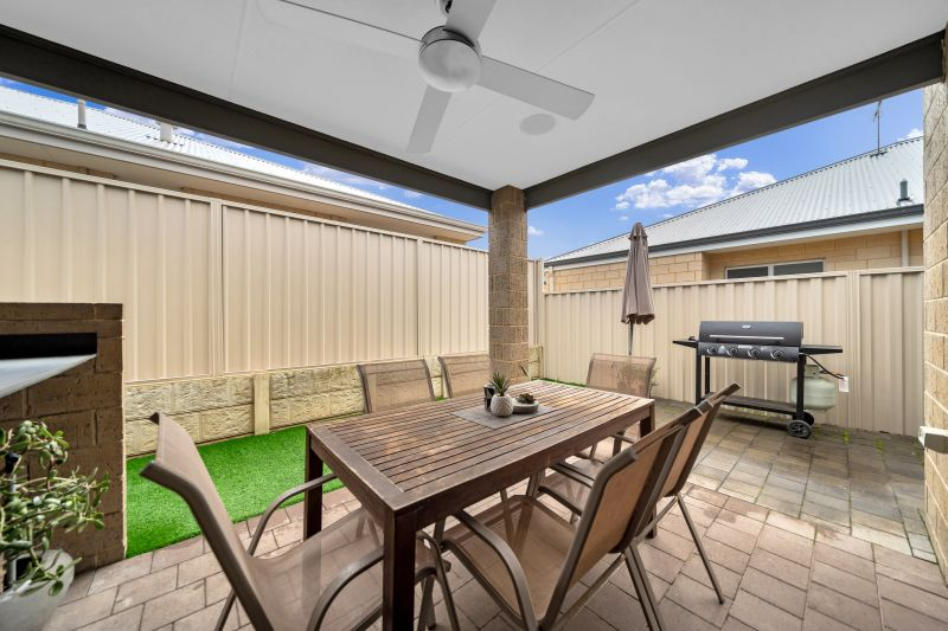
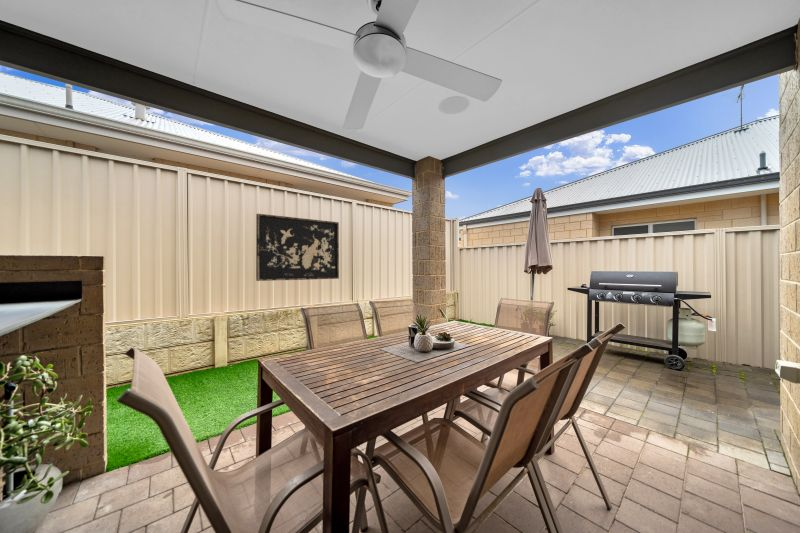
+ decorative wall panel (300, 249)
